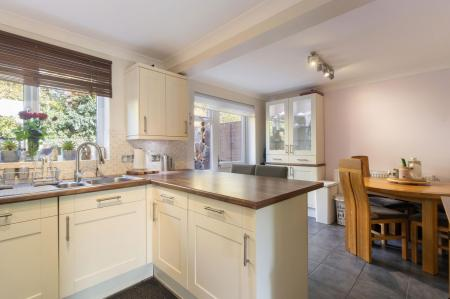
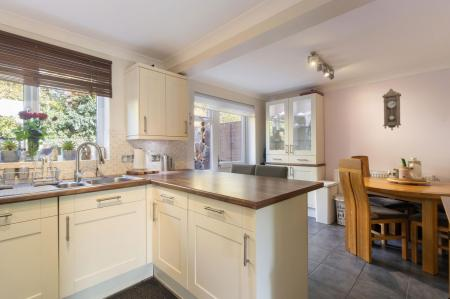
+ pendulum clock (391, 109)
